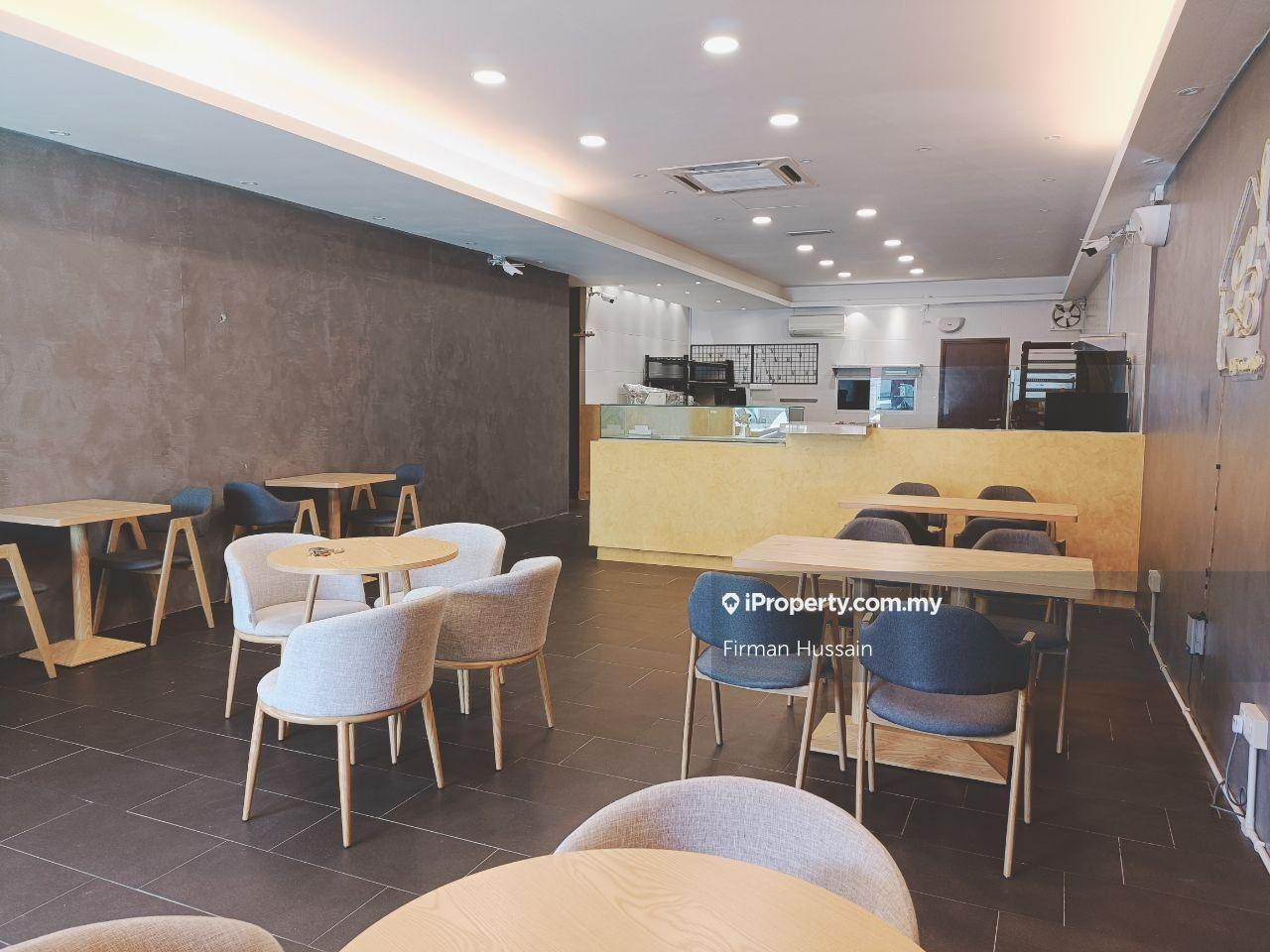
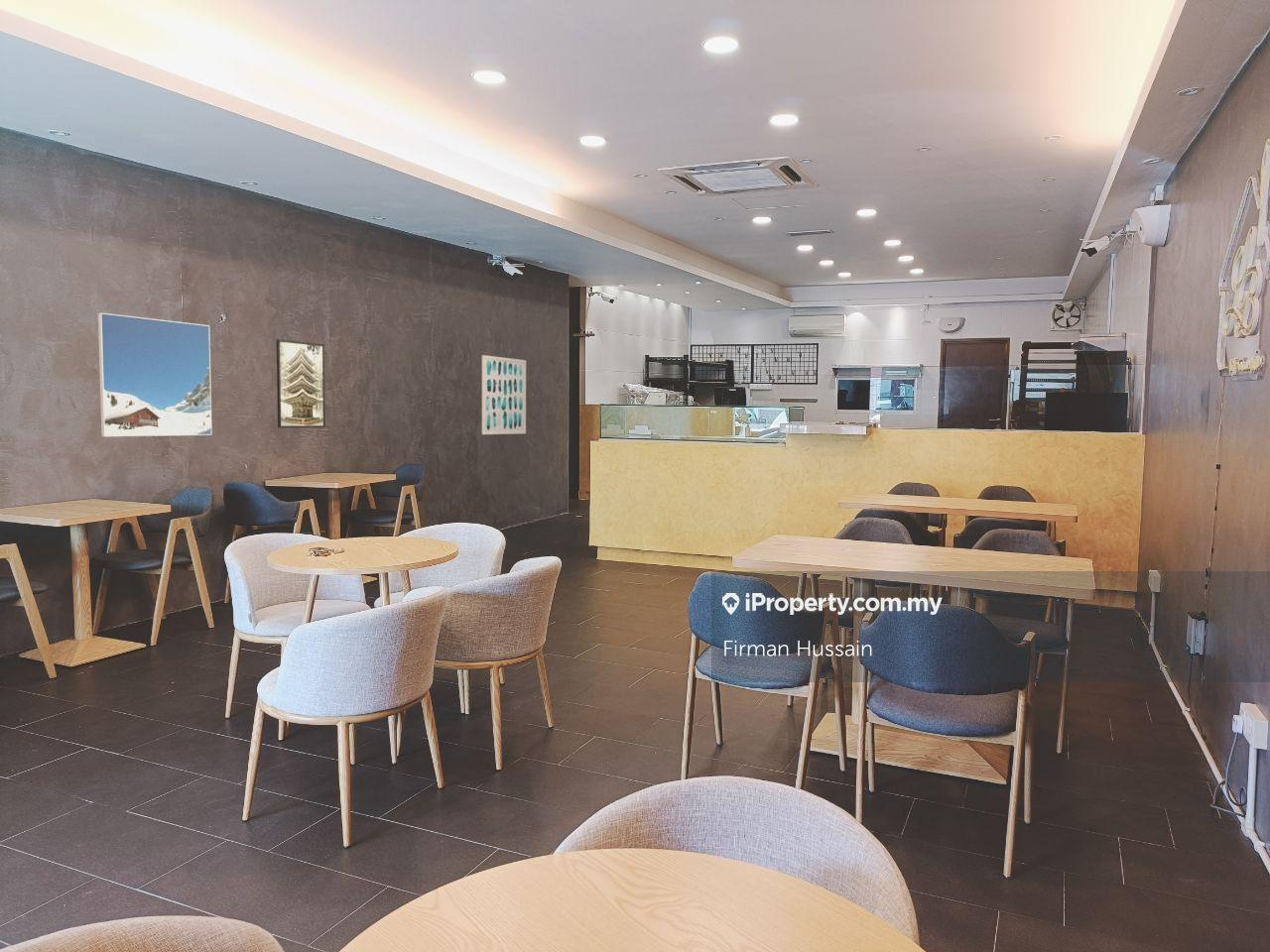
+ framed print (302, 385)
+ wall art (504, 396)
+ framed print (158, 378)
